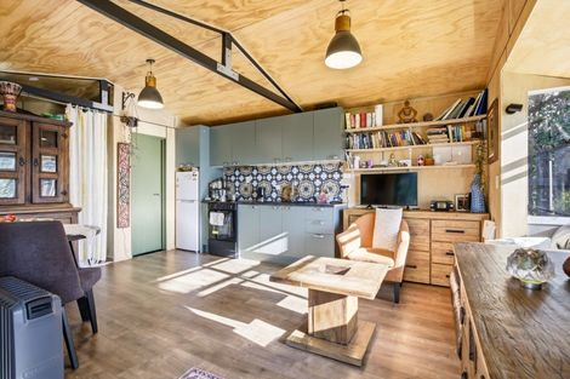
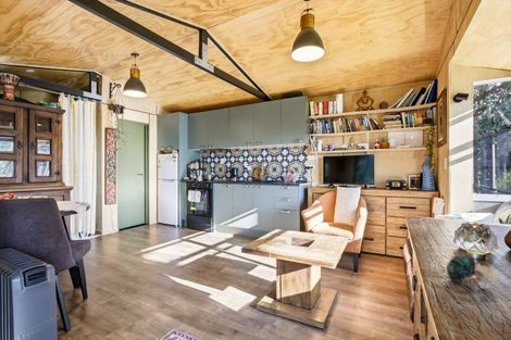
+ decorative egg (471, 269)
